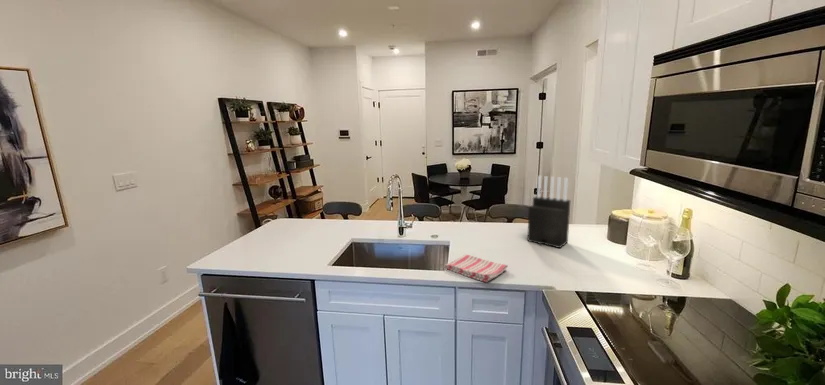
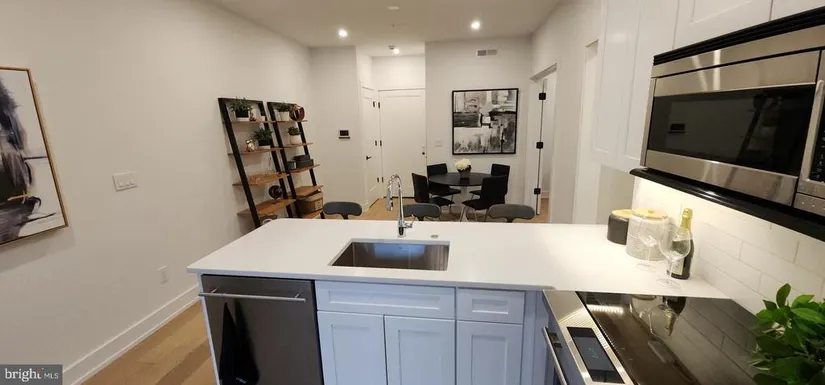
- dish towel (475, 265)
- knife block (548, 210)
